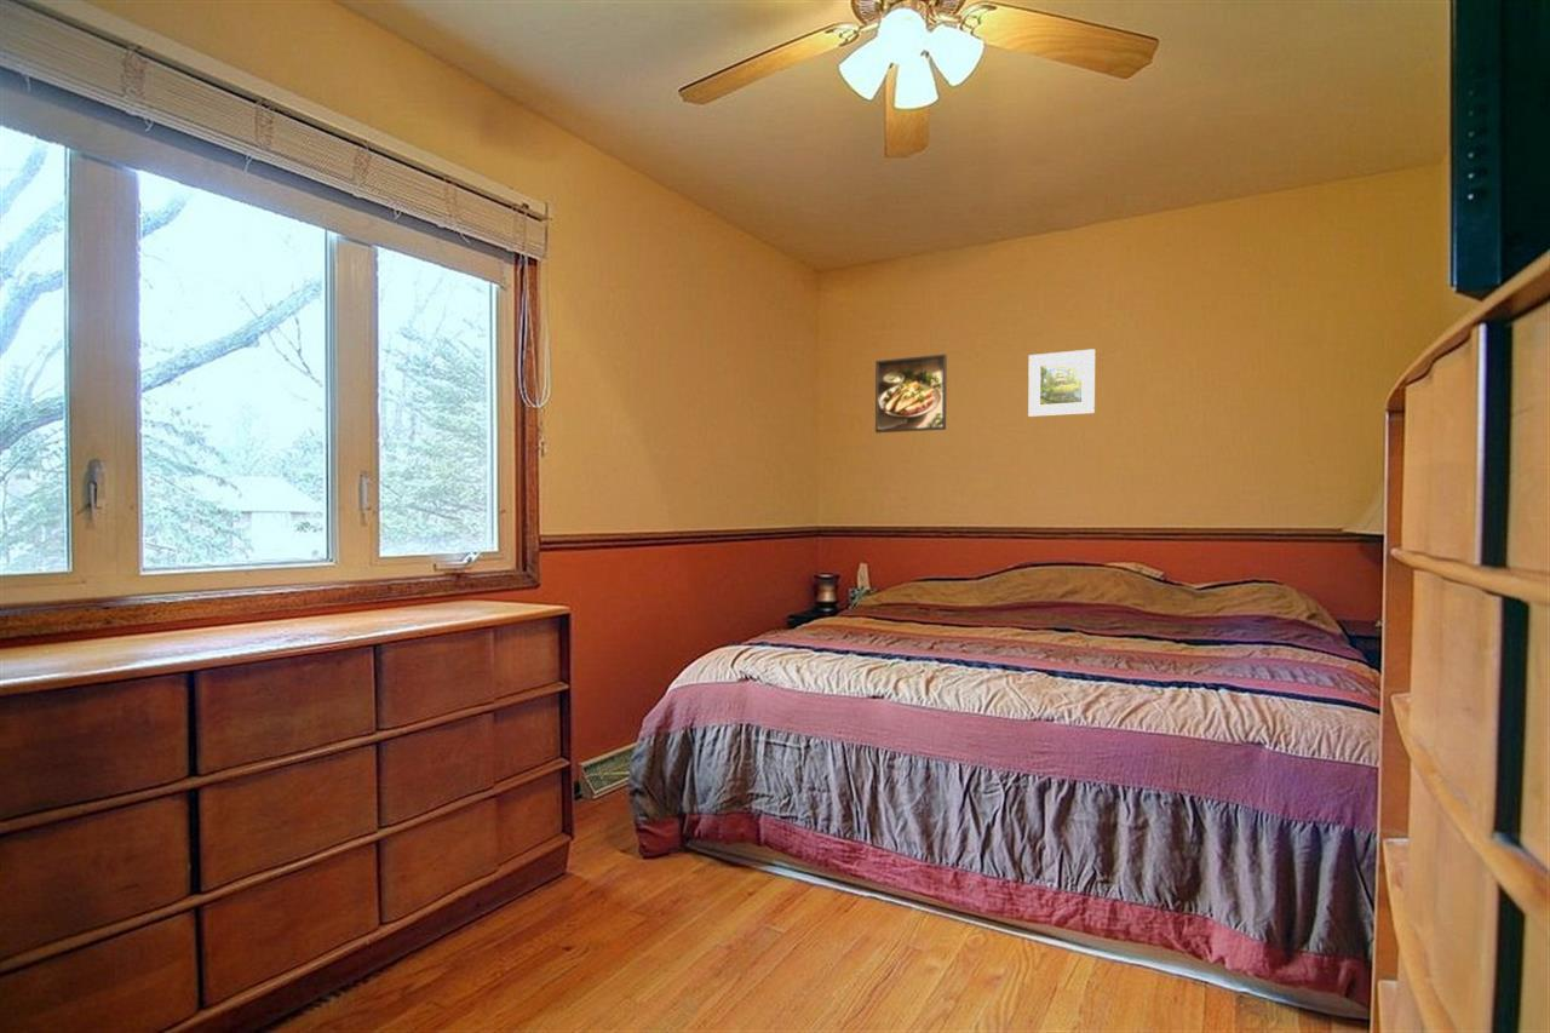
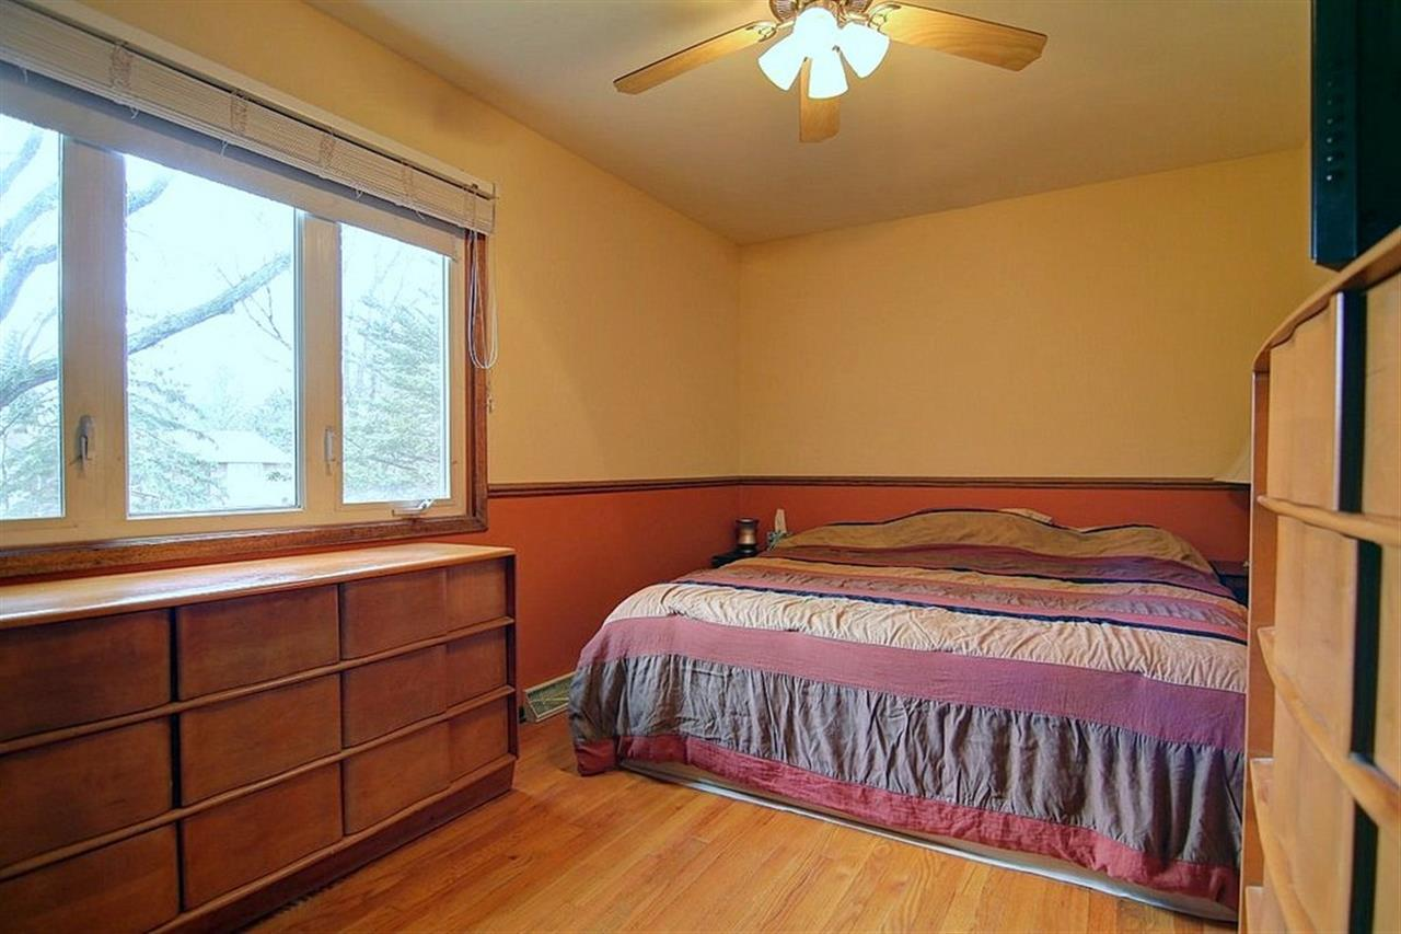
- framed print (909, 394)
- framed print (1061, 383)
